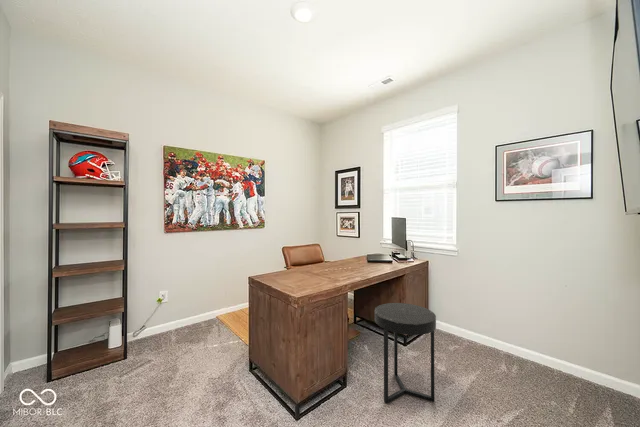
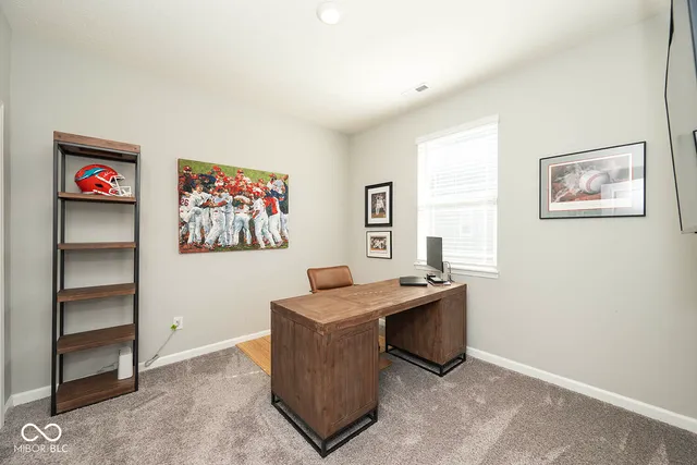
- side table (396, 352)
